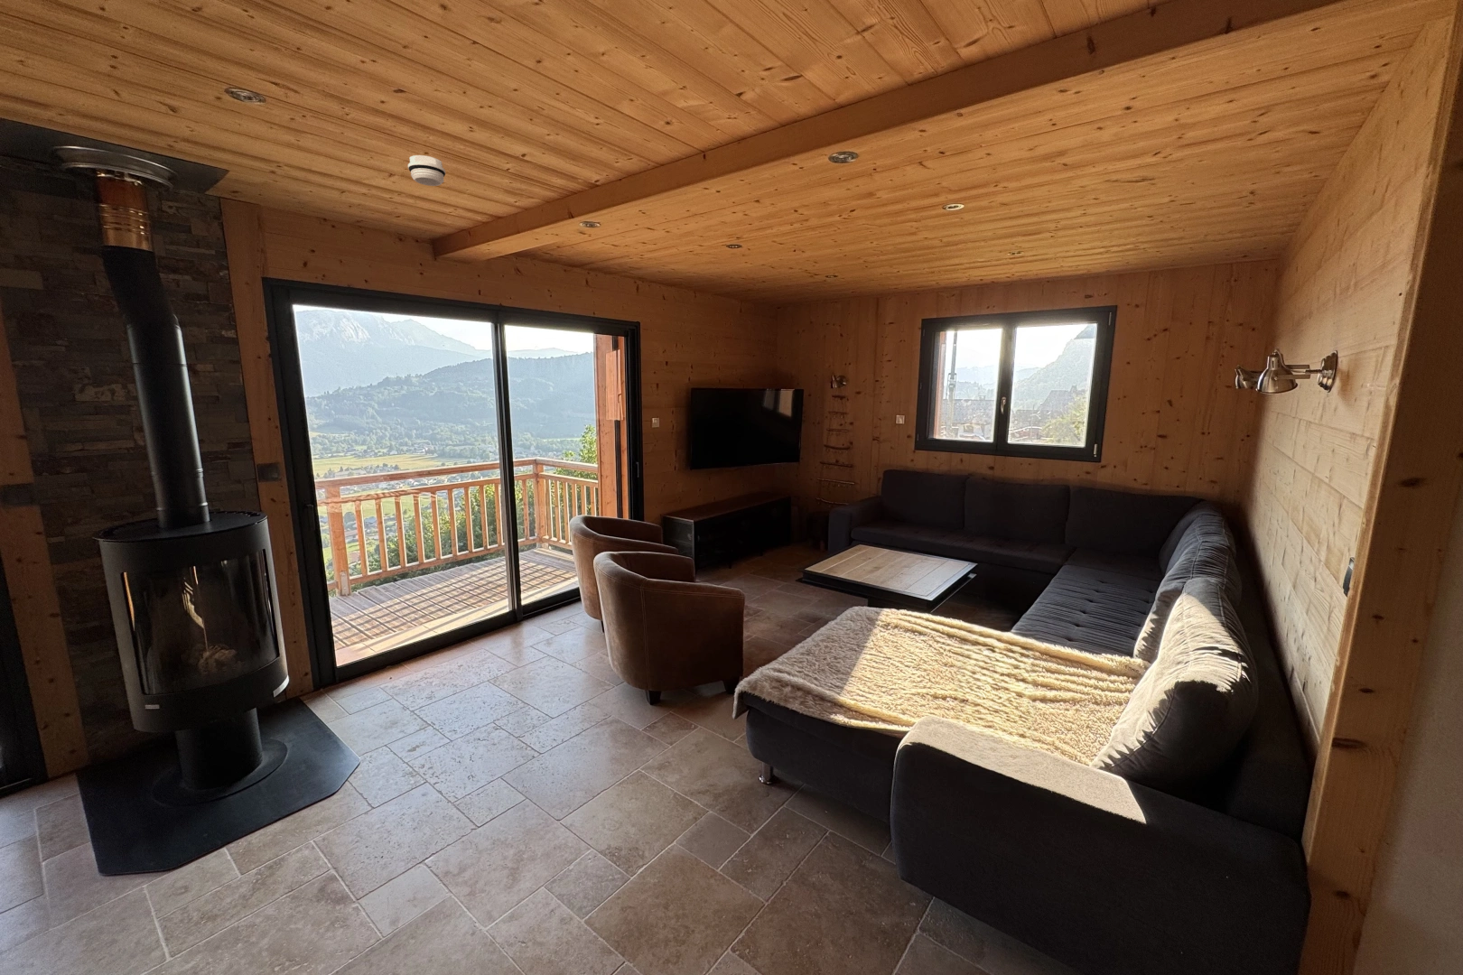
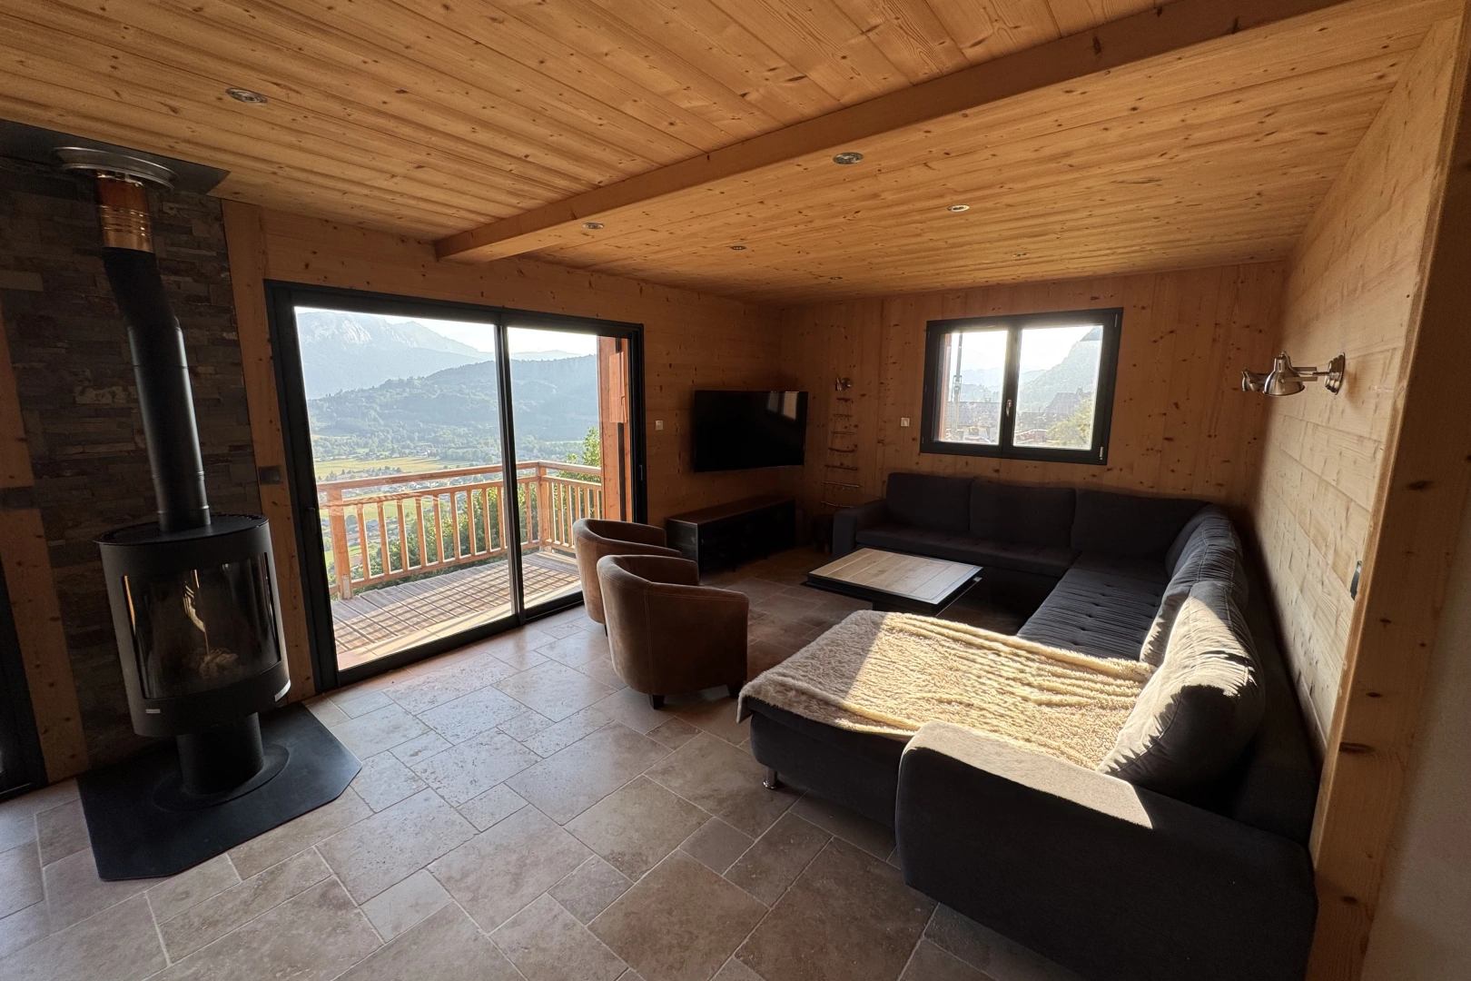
- smoke detector (427, 171)
